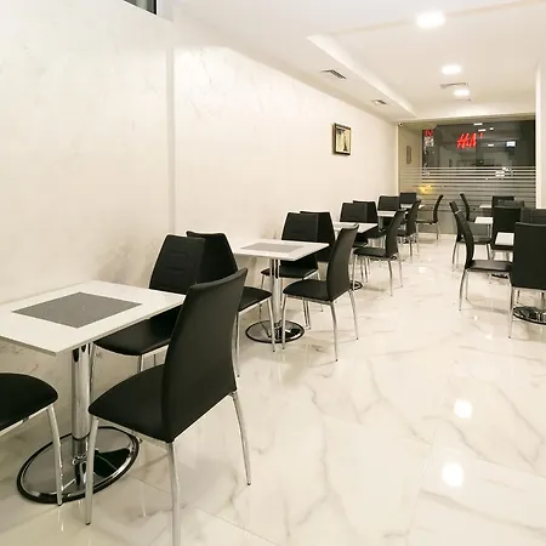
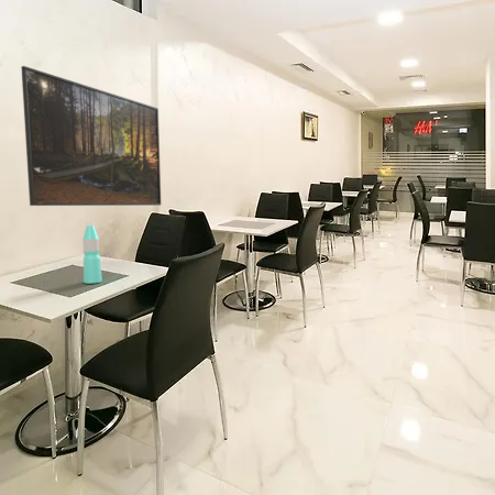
+ water bottle (91, 252)
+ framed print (105, 148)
